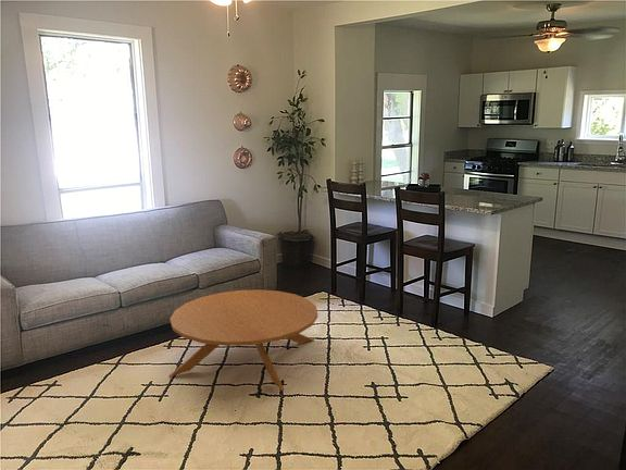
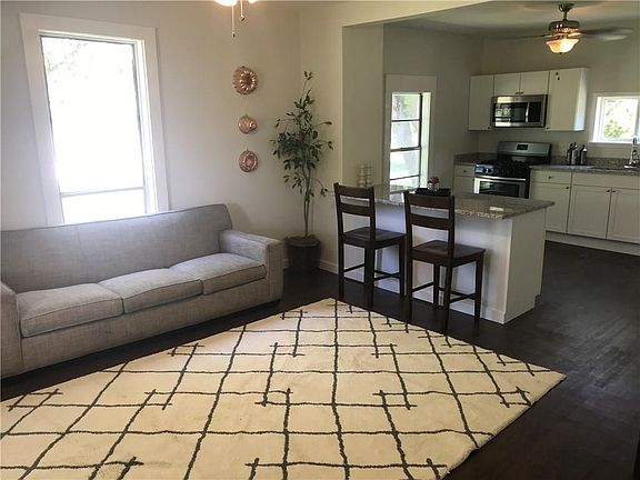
- coffee table (246, 334)
